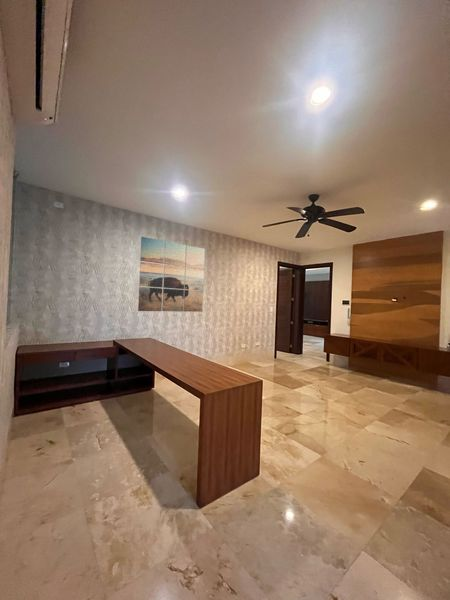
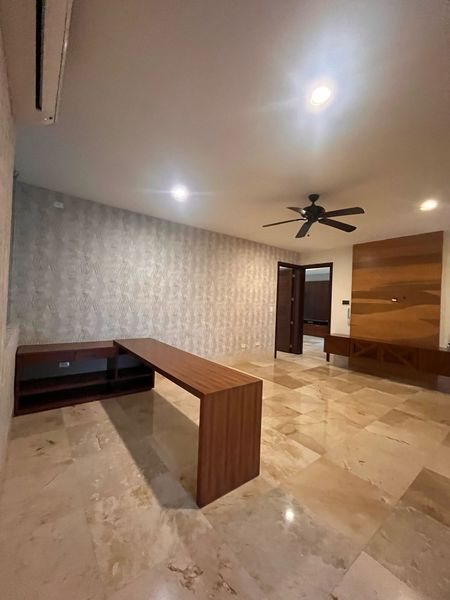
- wall art (174, 277)
